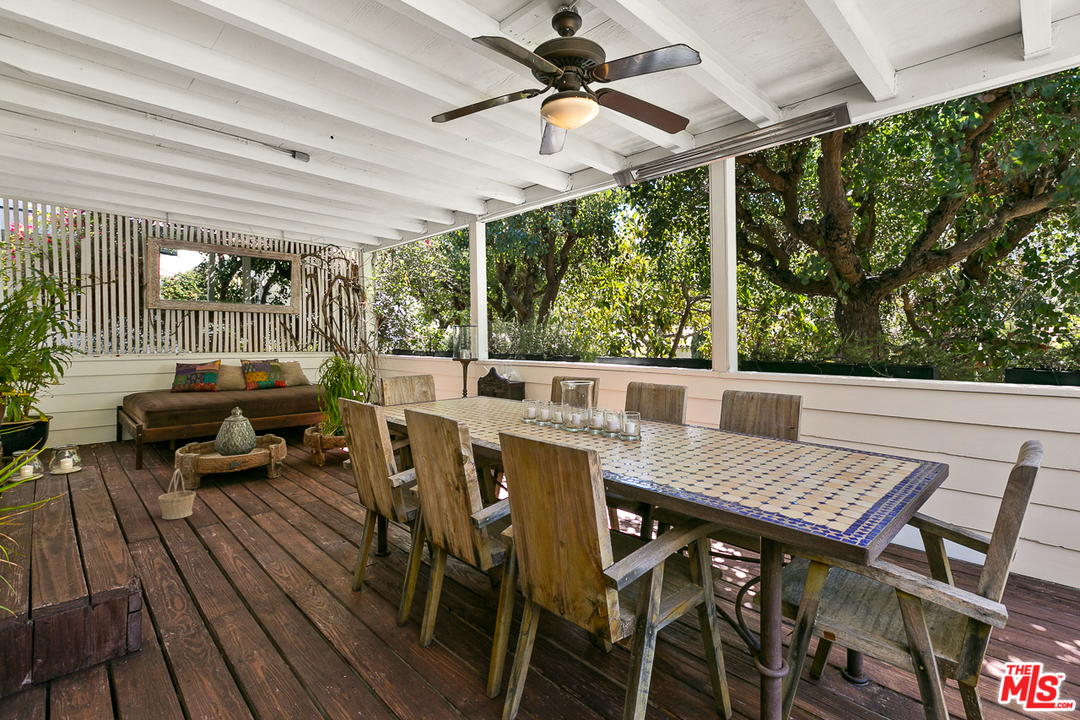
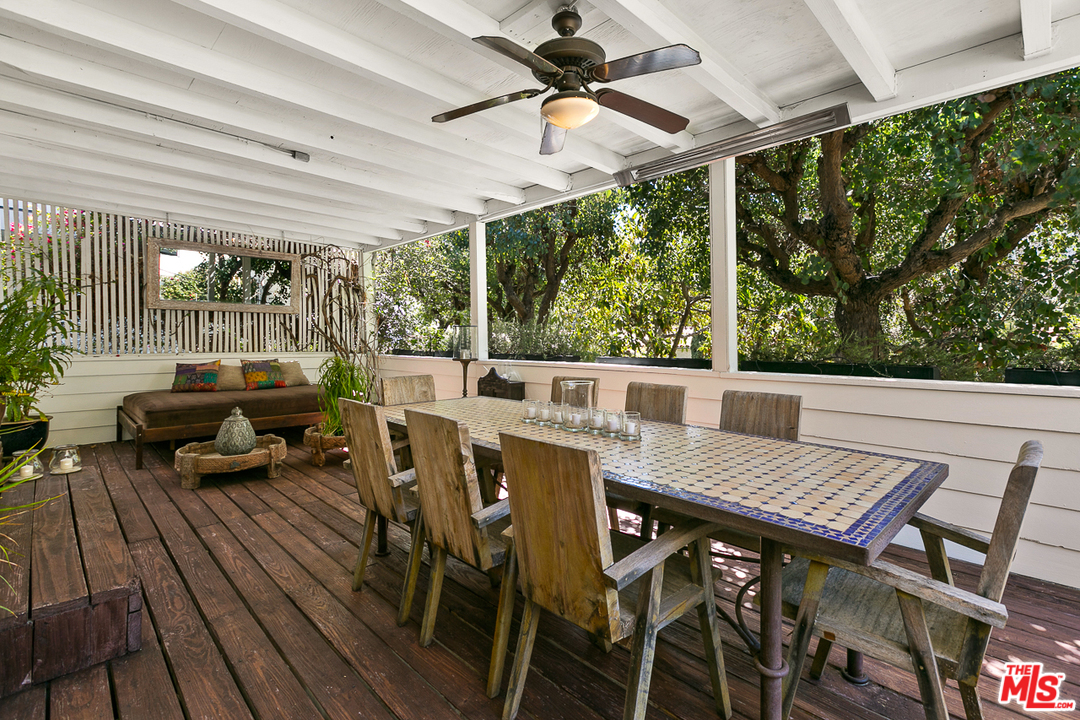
- basket (177, 492)
